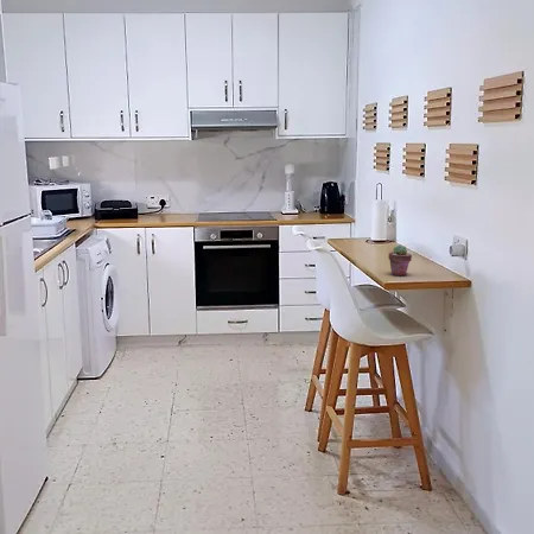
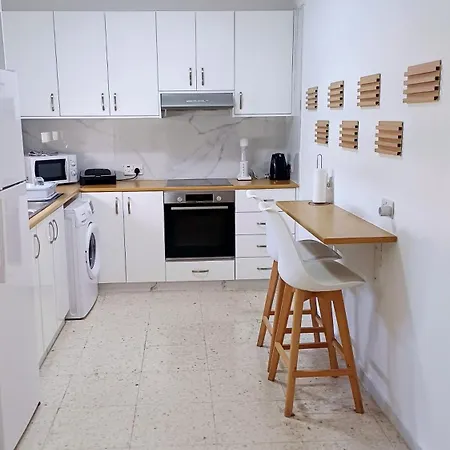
- potted succulent (399, 259)
